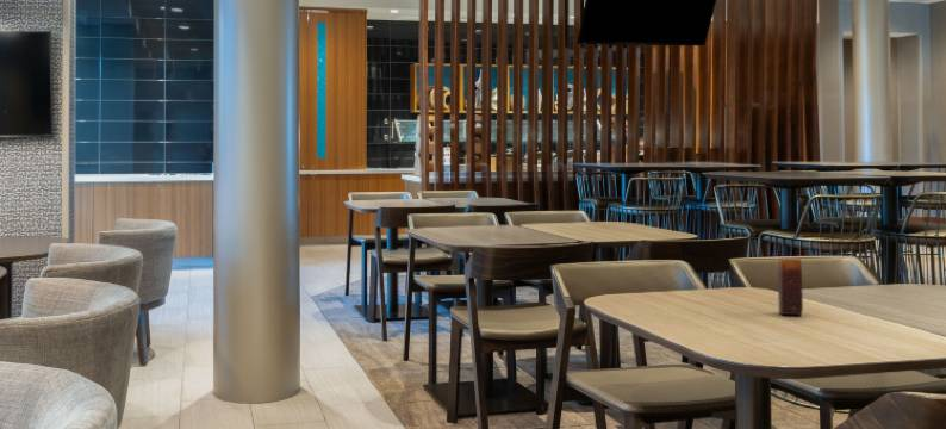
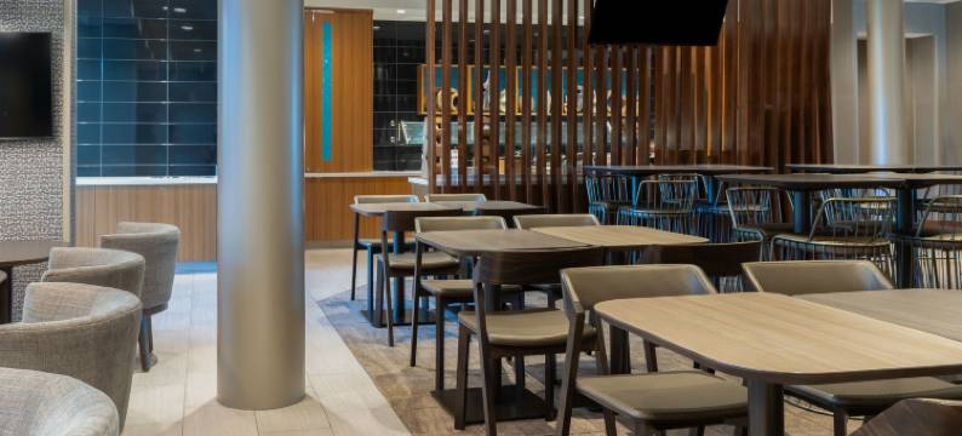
- candle (790, 286)
